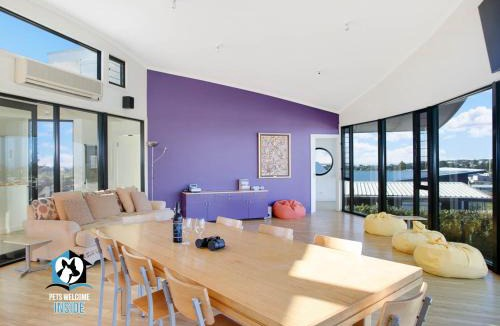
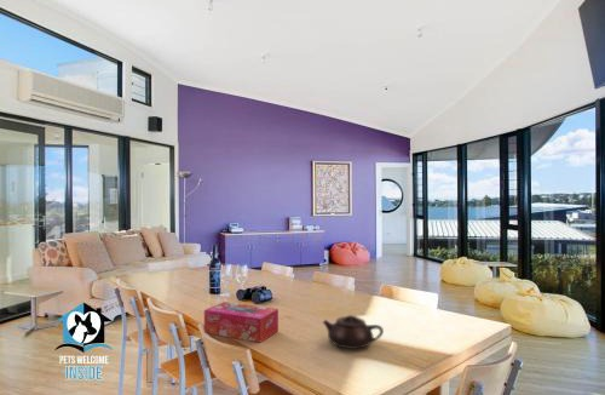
+ teapot (351, 330)
+ tissue box (241, 320)
